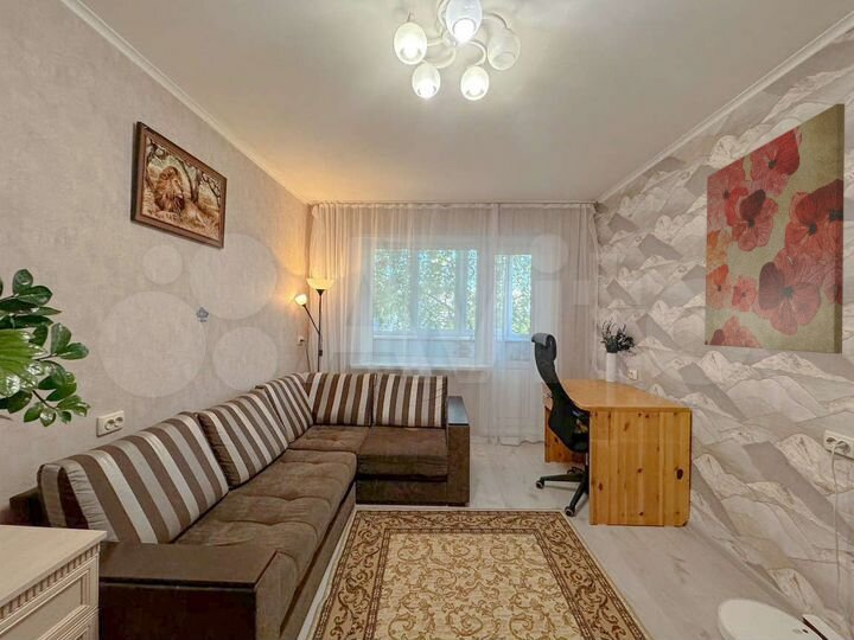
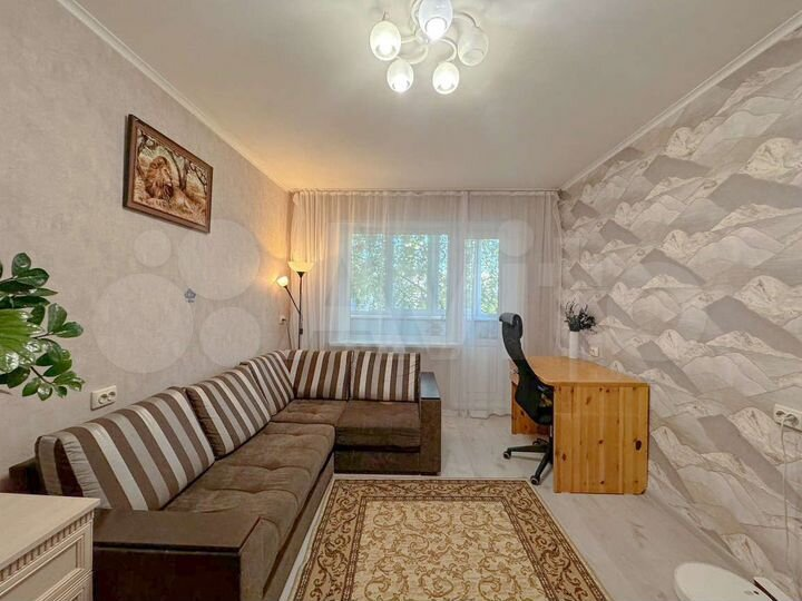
- wall art (760, 247)
